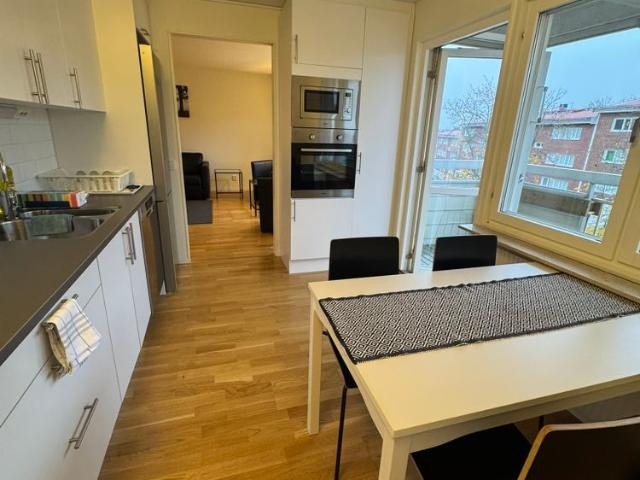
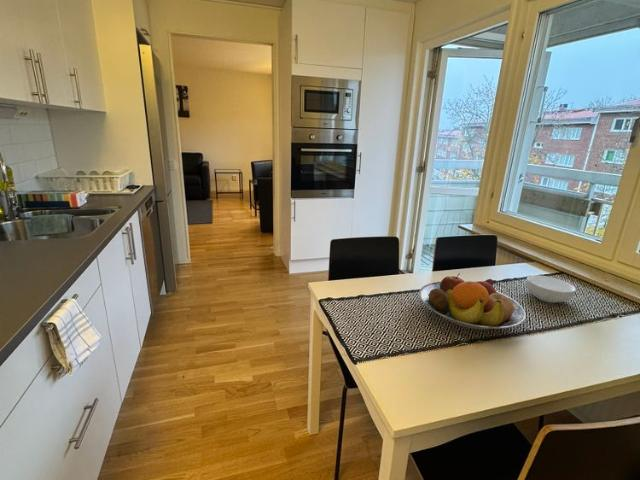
+ cereal bowl (548, 290)
+ fruit bowl (470, 297)
